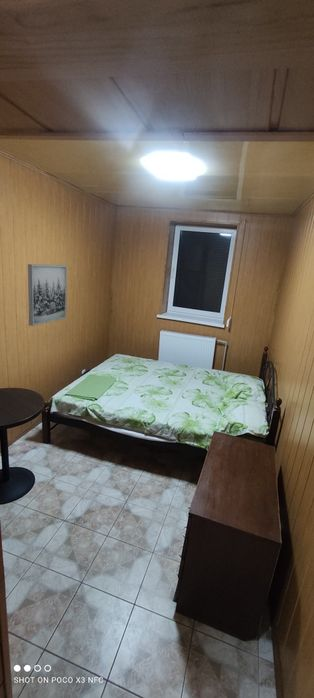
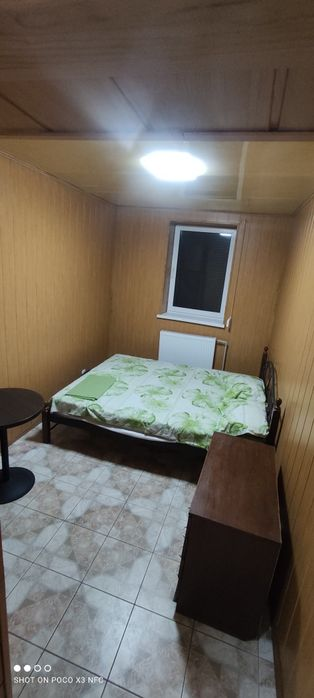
- wall art (48, 293)
